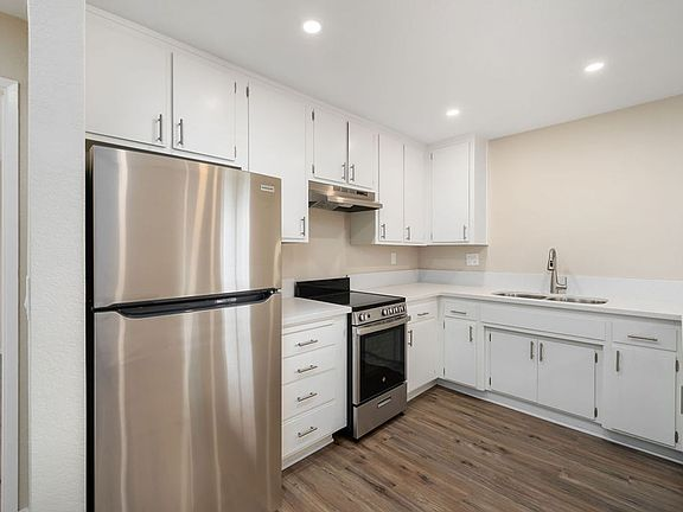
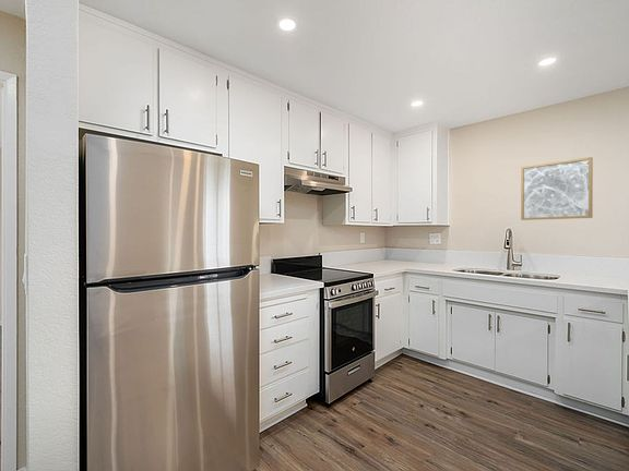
+ wall art (554, 191)
